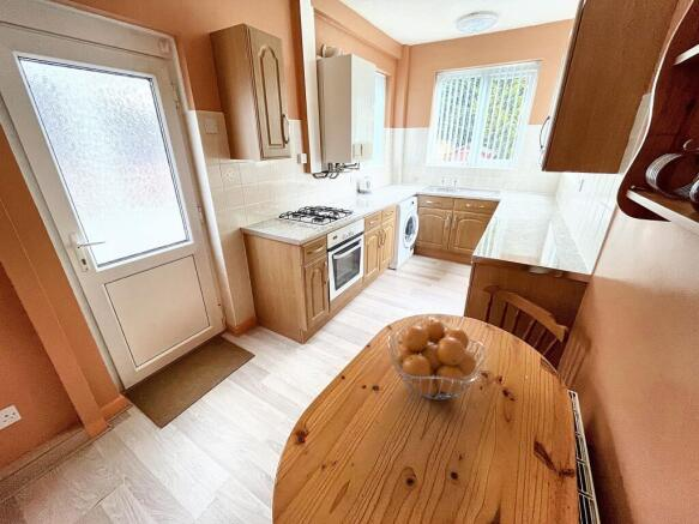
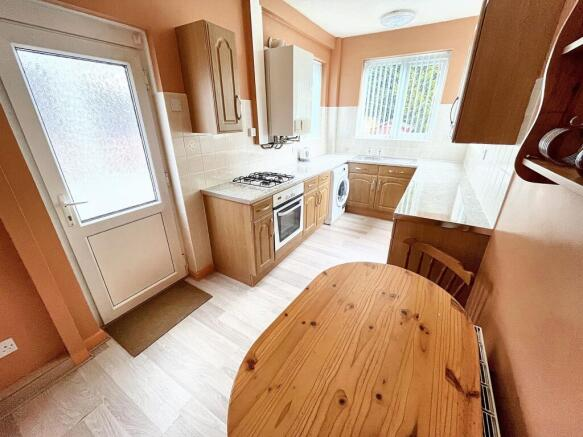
- fruit basket (433, 360)
